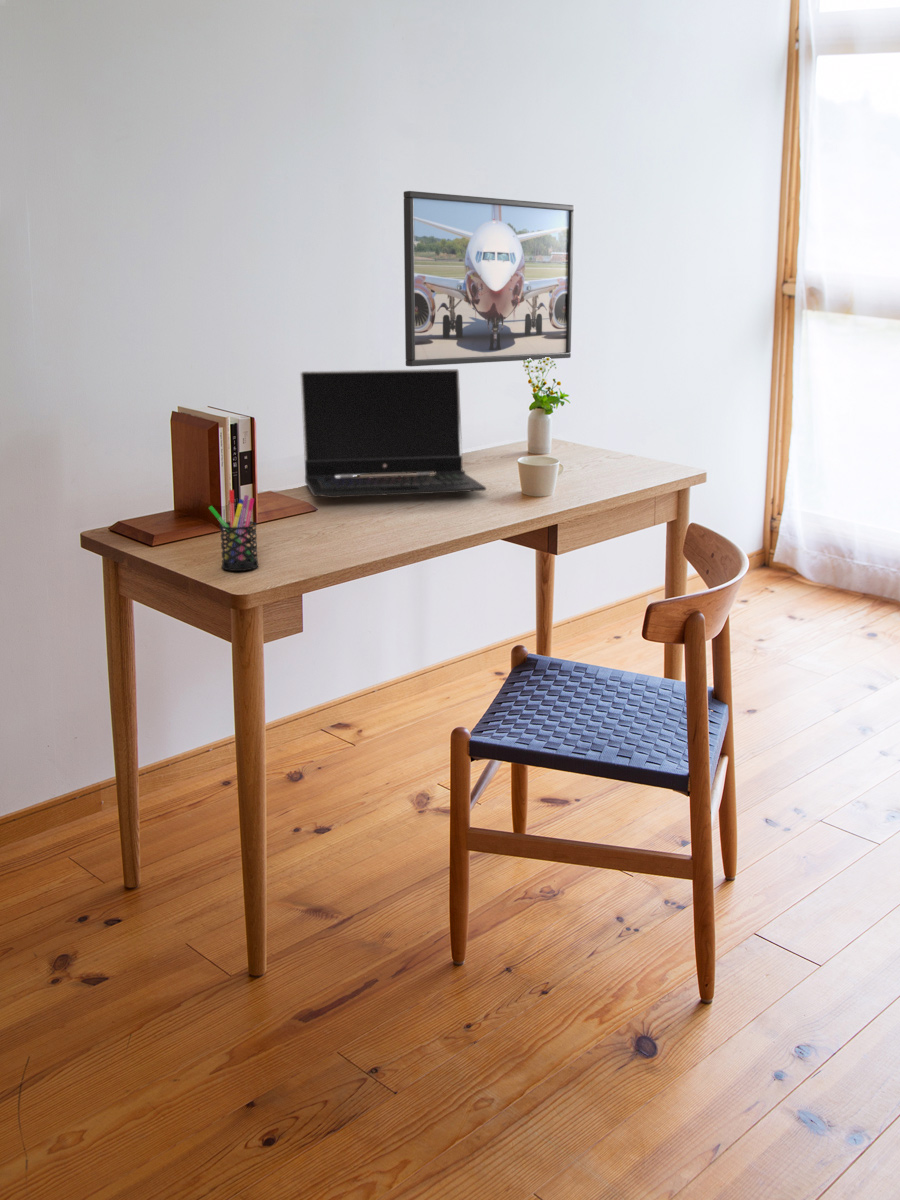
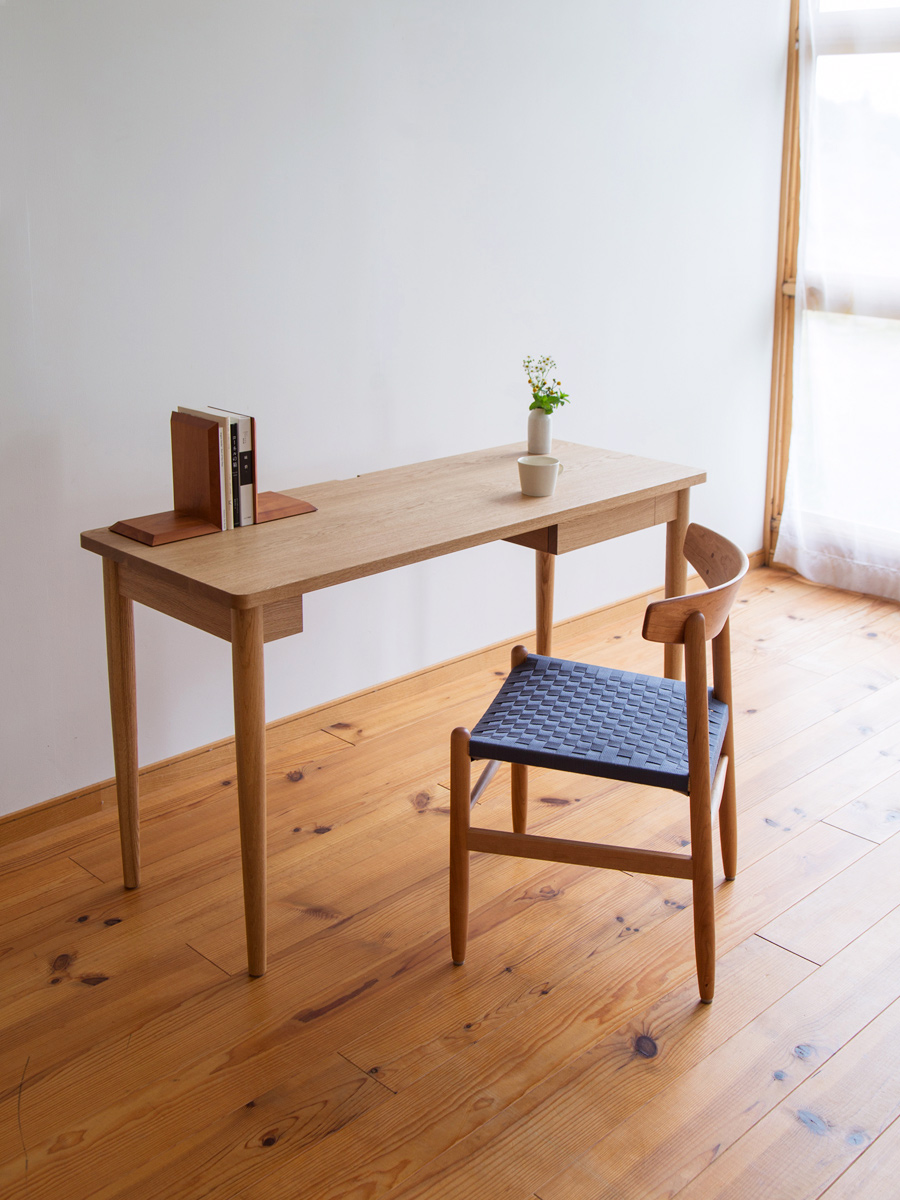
- pen holder (233, 529)
- laptop computer (390, 432)
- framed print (494, 281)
